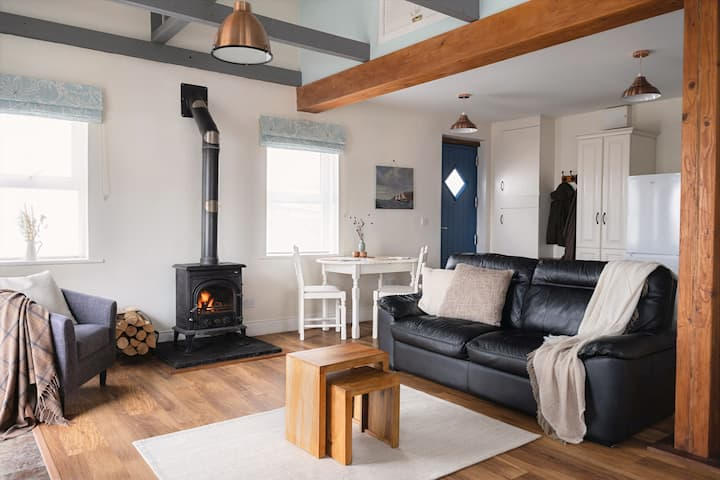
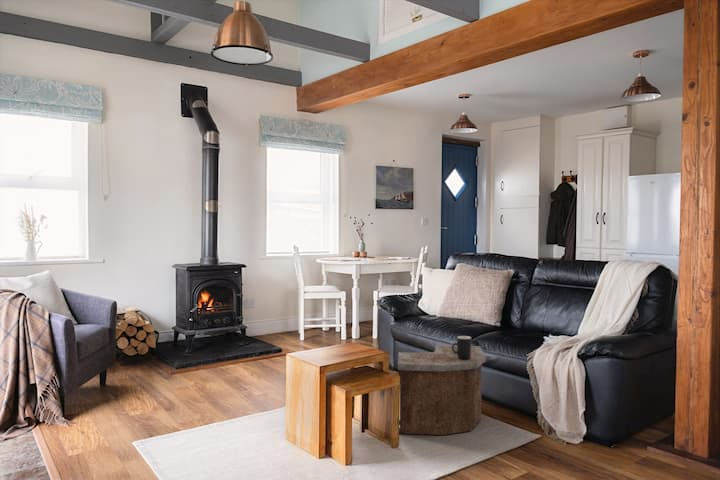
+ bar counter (441, 387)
+ mug (461, 347)
